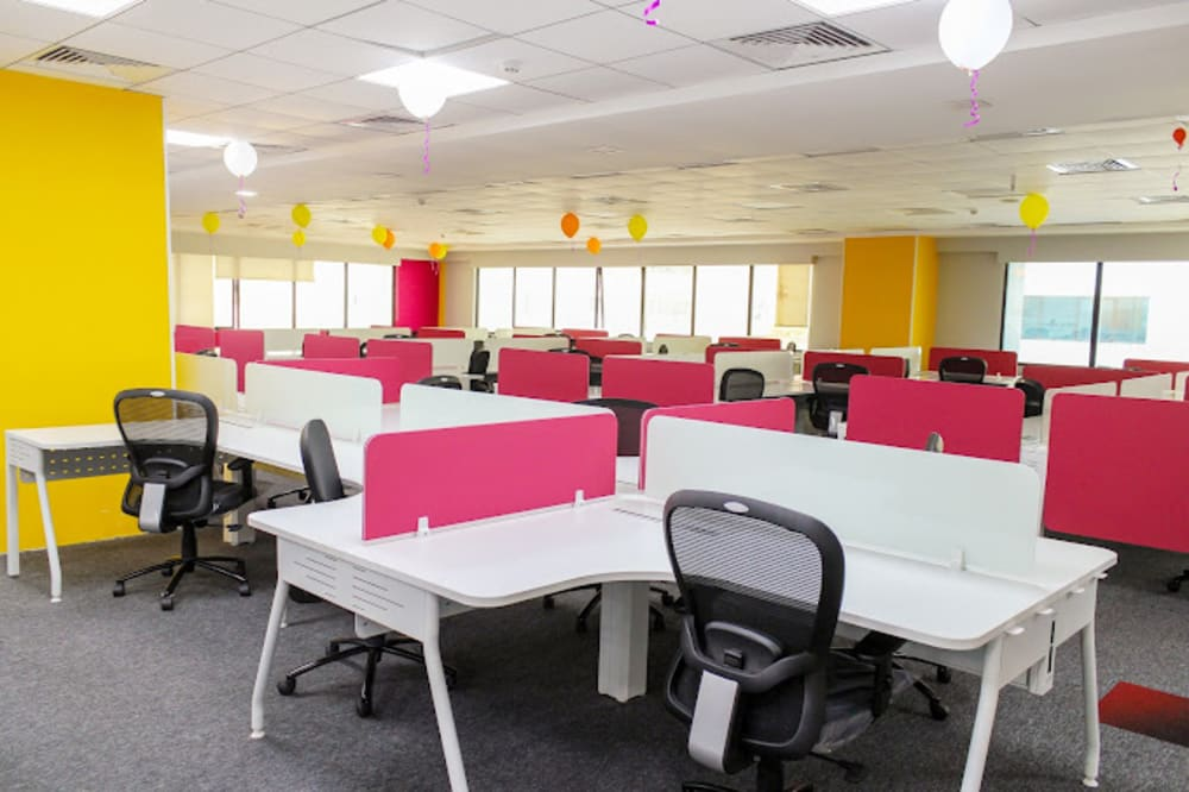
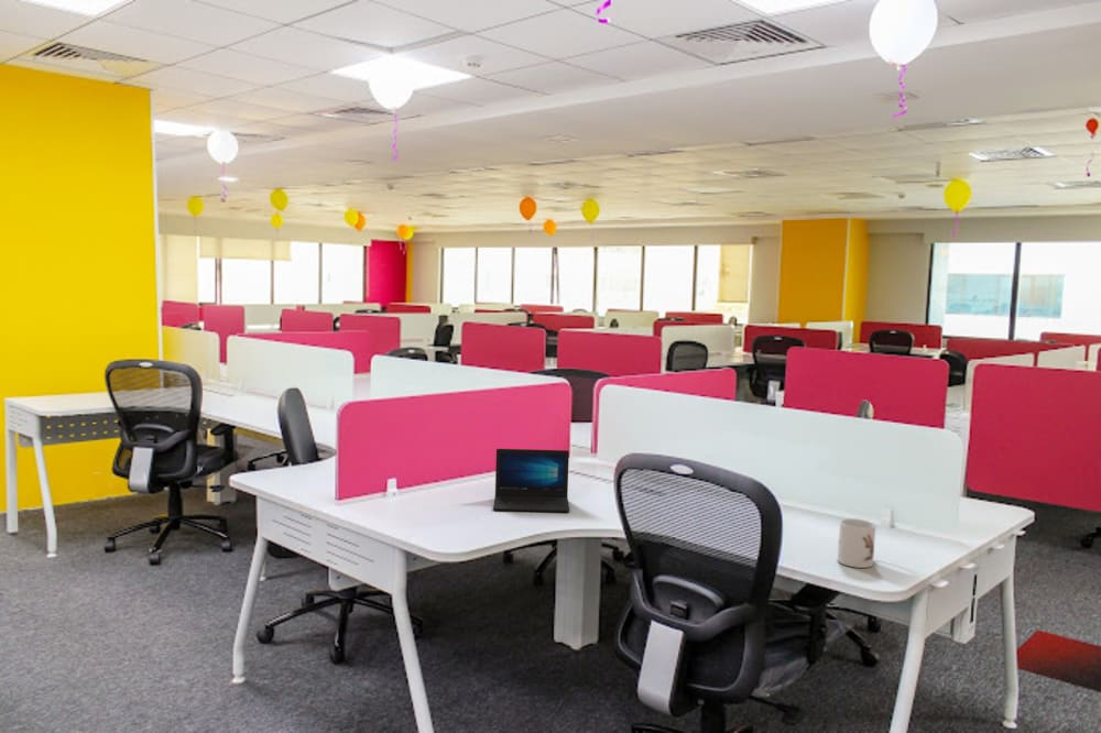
+ laptop (532, 479)
+ mug (859, 540)
